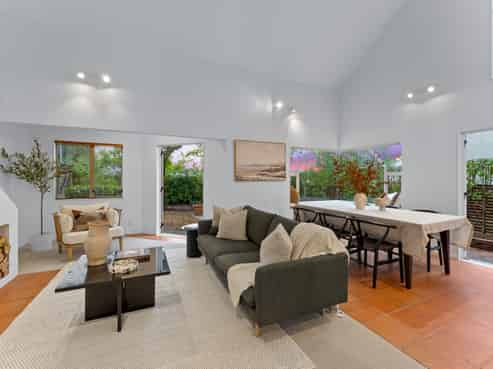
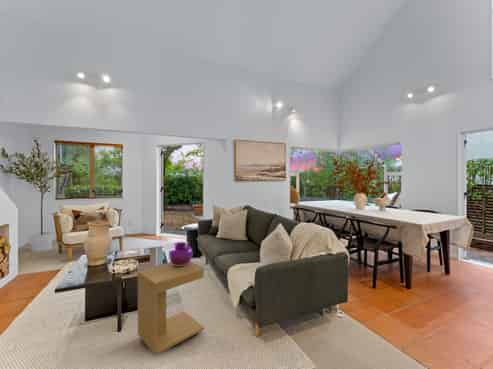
+ vase (180, 253)
+ side table (165, 302)
